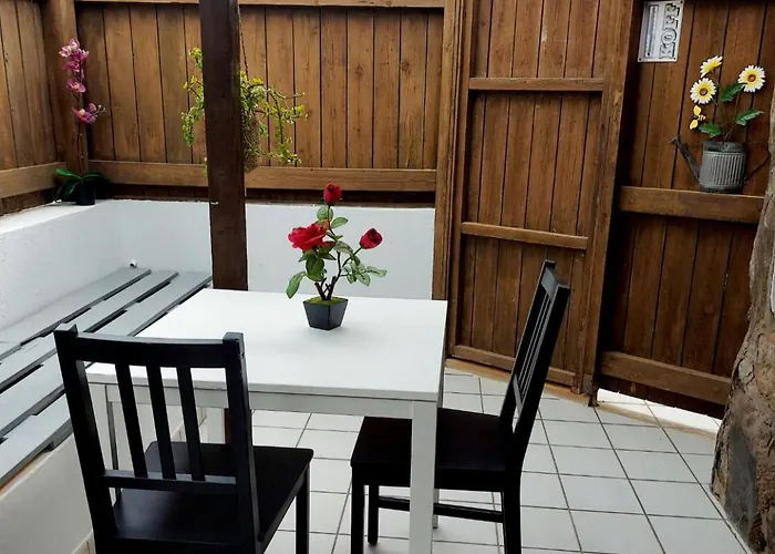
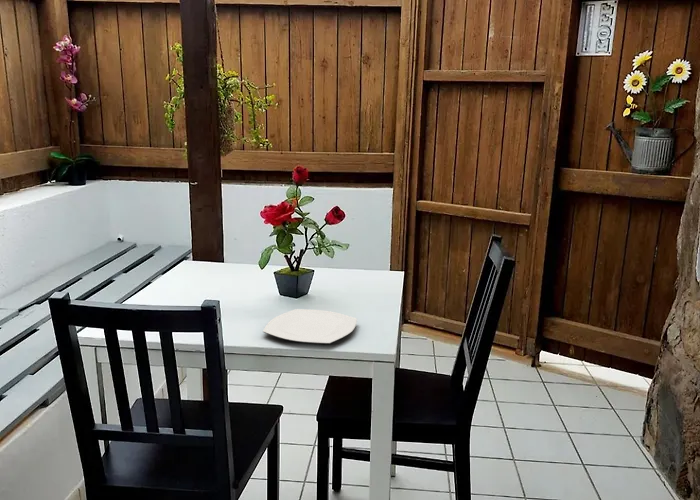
+ plate (311, 327)
